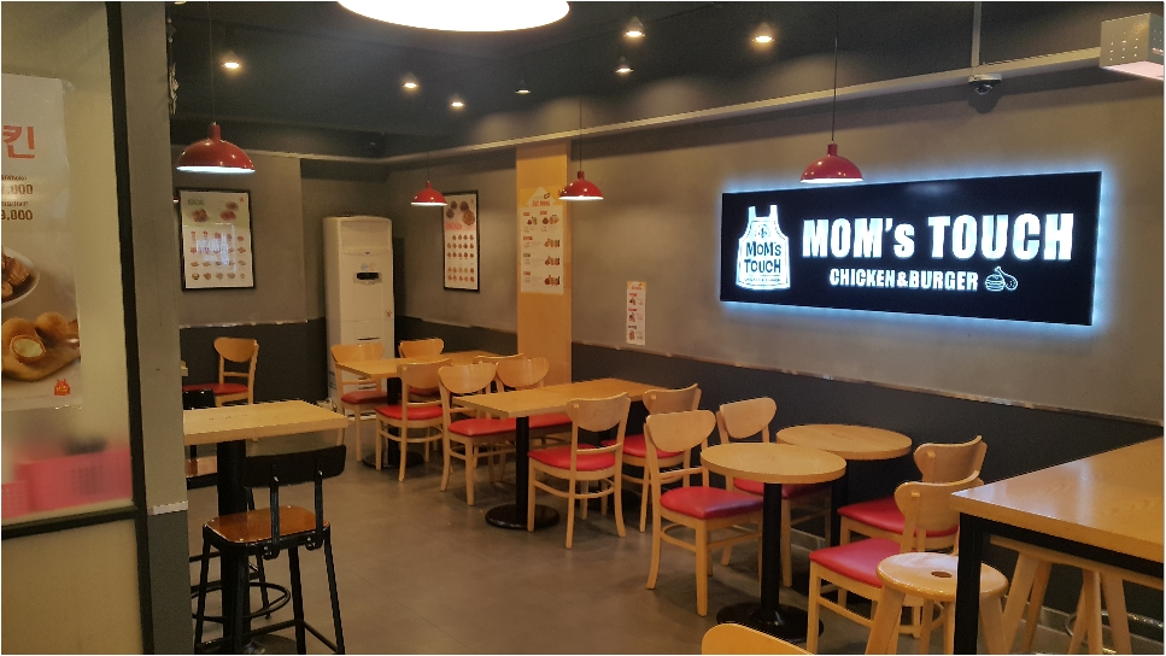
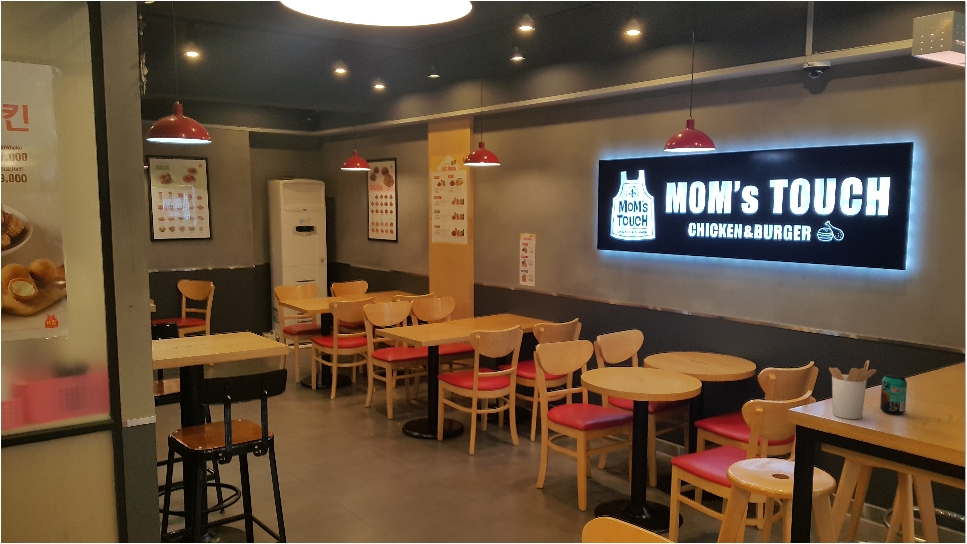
+ utensil holder (853, 389)
+ beverage can (893, 393)
